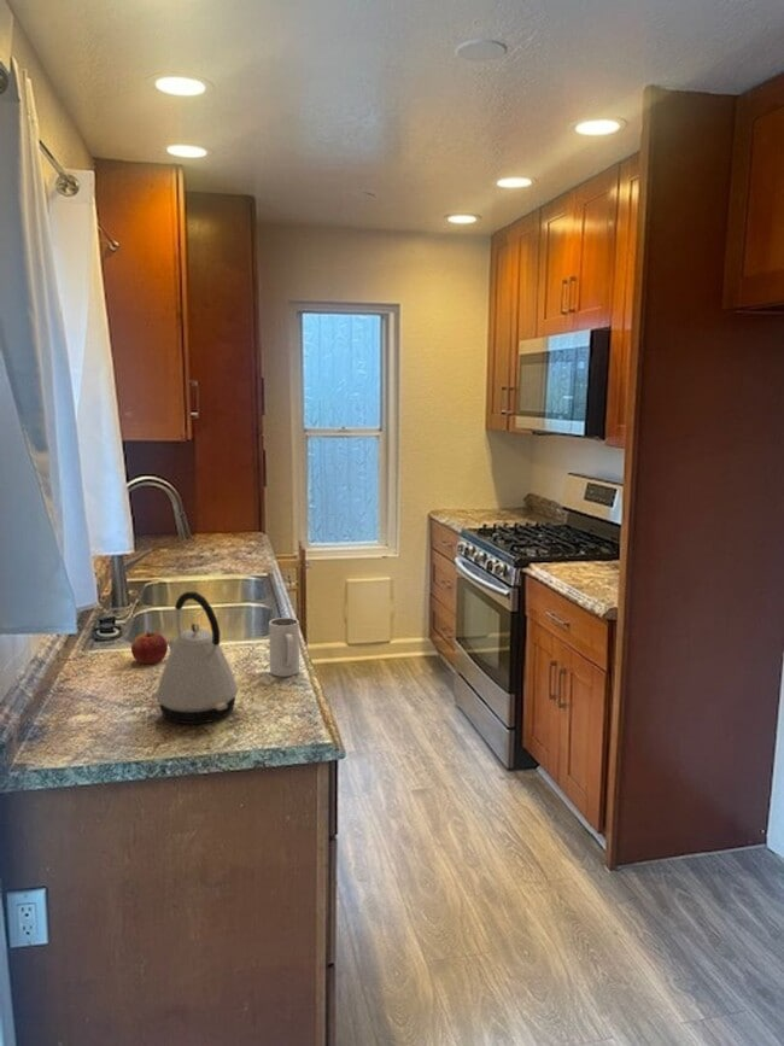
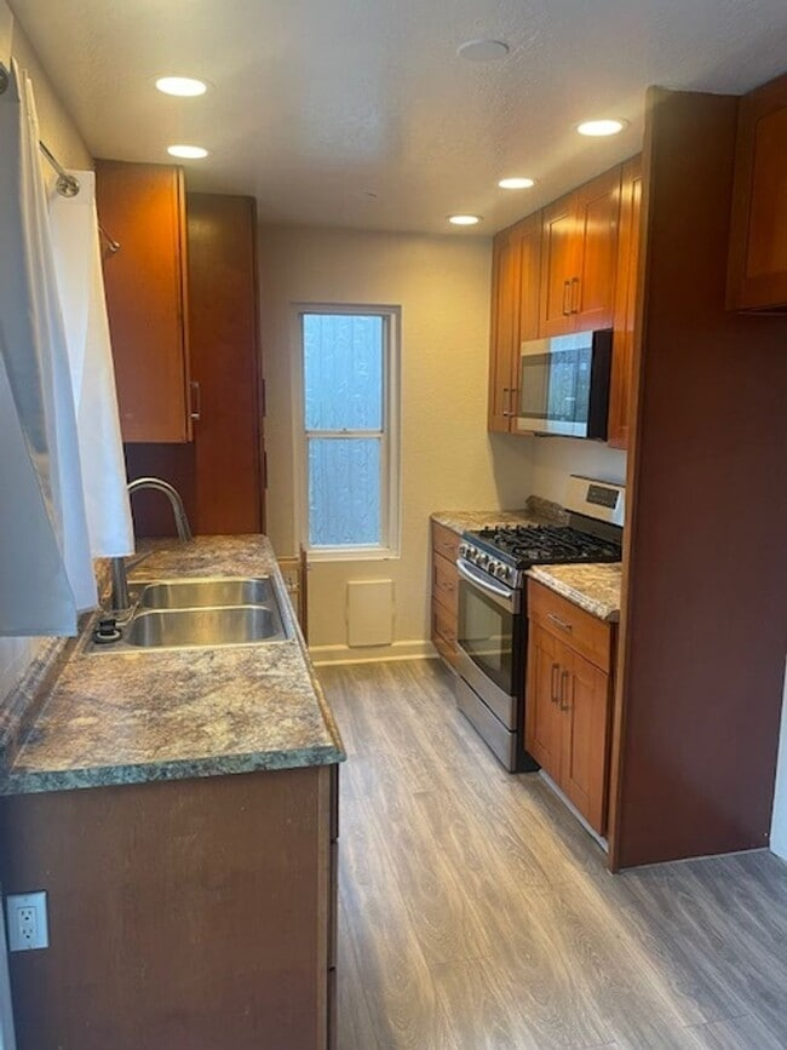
- apple (148, 644)
- mug (286, 648)
- kettle (194, 653)
